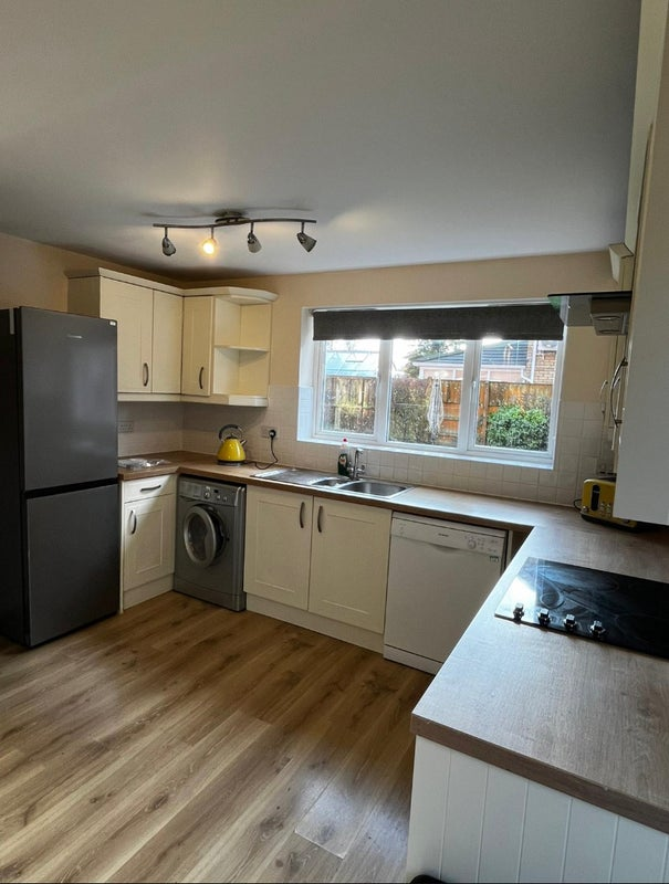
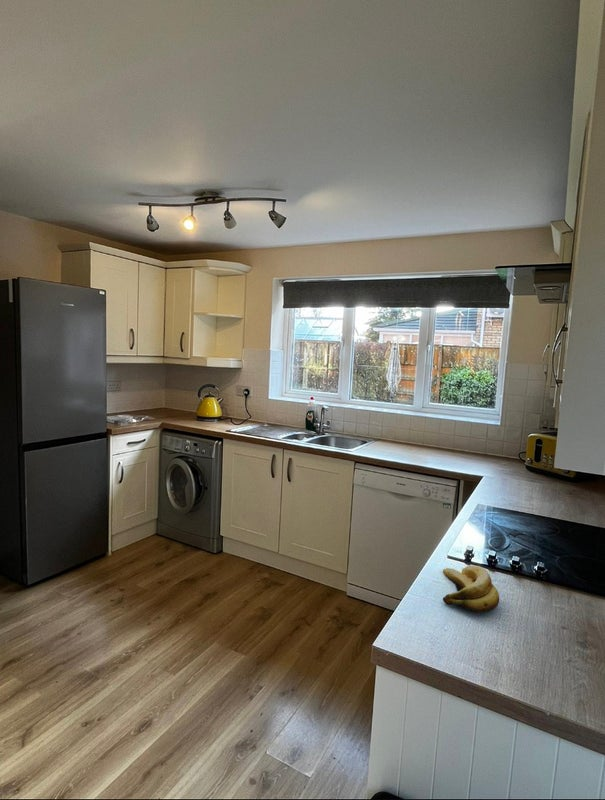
+ banana (462, 581)
